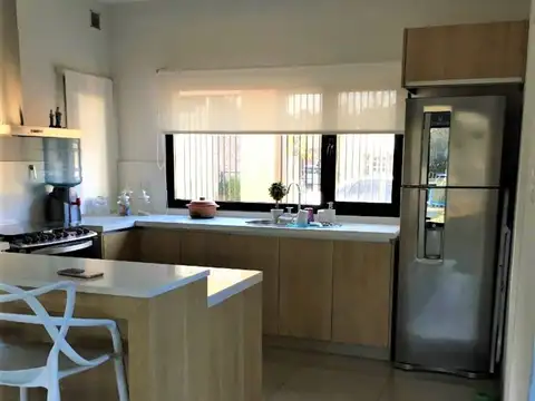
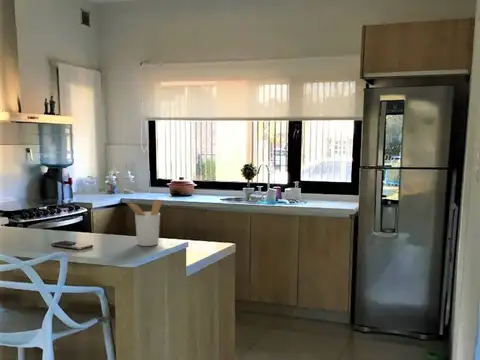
+ utensil holder (143, 222)
